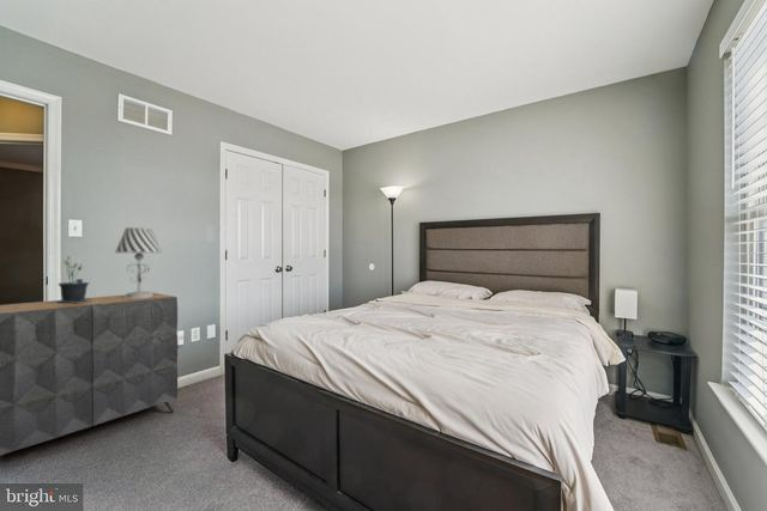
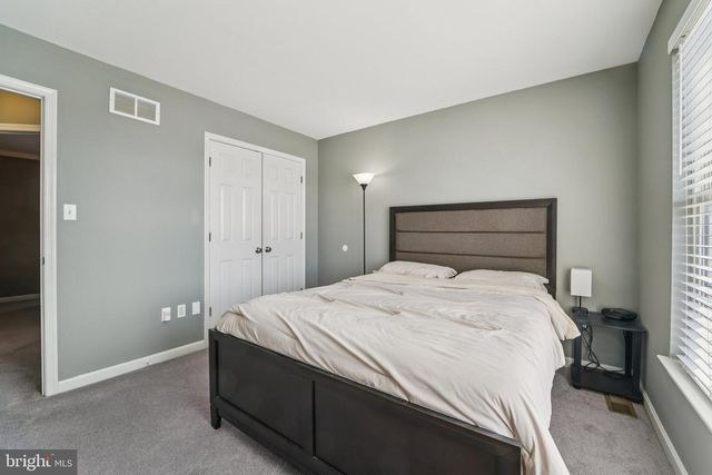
- dresser (83, 366)
- potted plant (74, 278)
- table lamp (139, 262)
